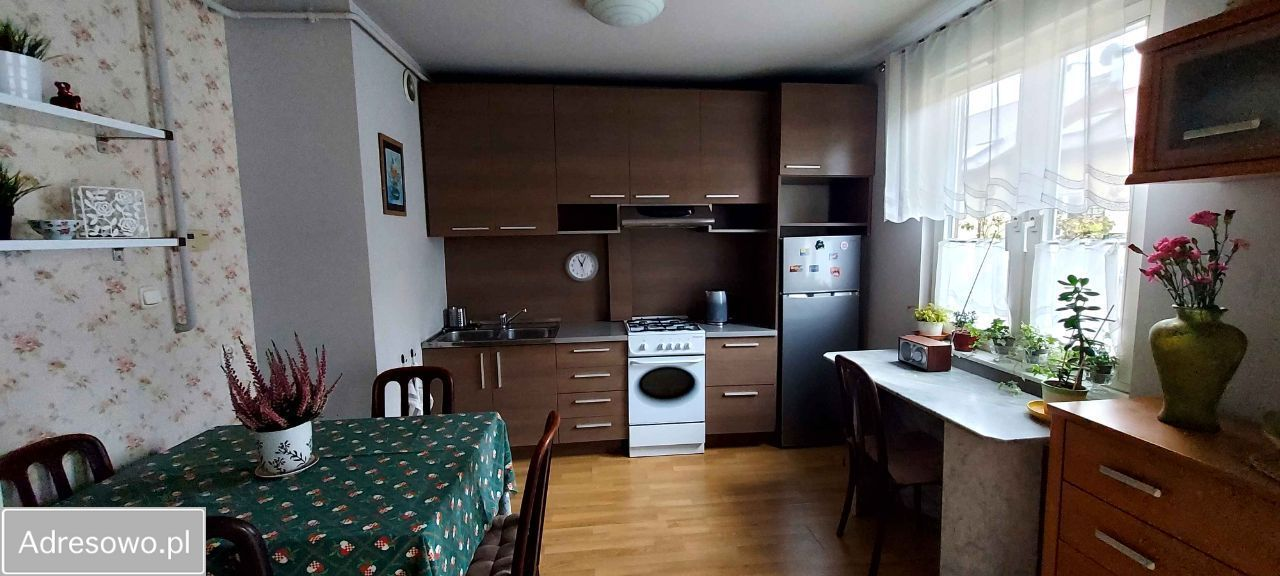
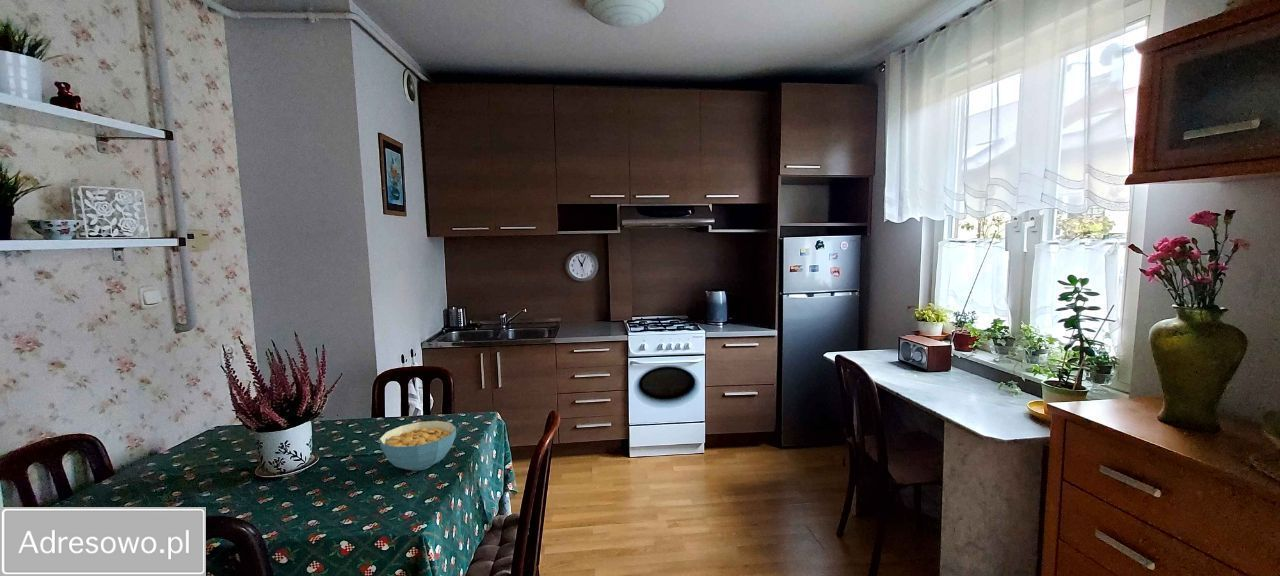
+ cereal bowl (419, 449)
